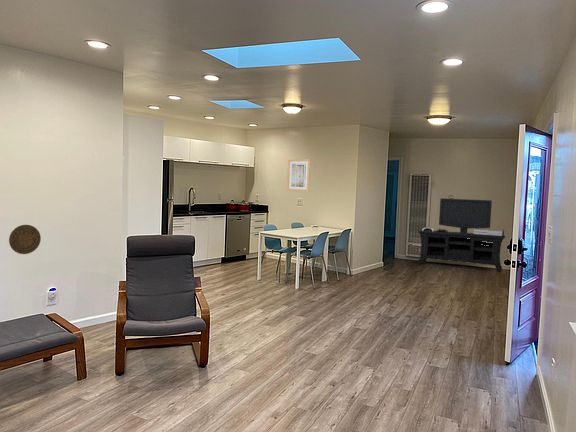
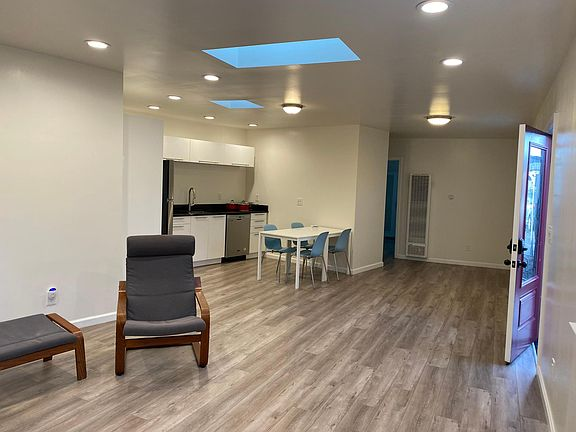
- media console (461, 233)
- decorative plate (25, 239)
- wall art (298, 175)
